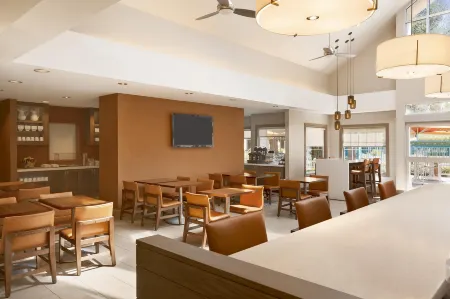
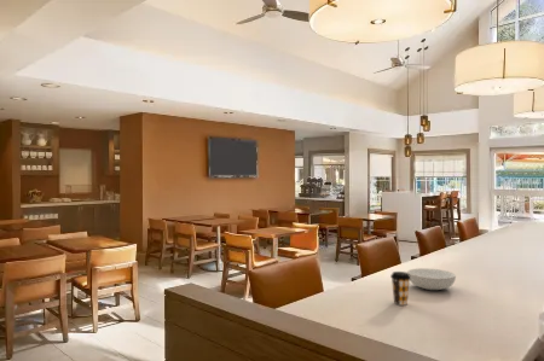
+ coffee cup (400, 287)
+ serving bowl (430, 280)
